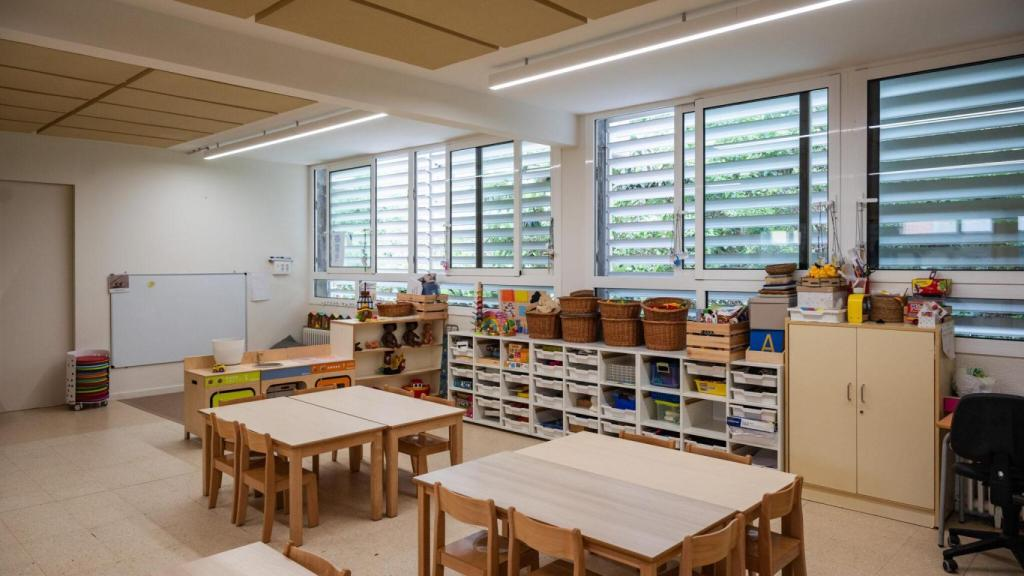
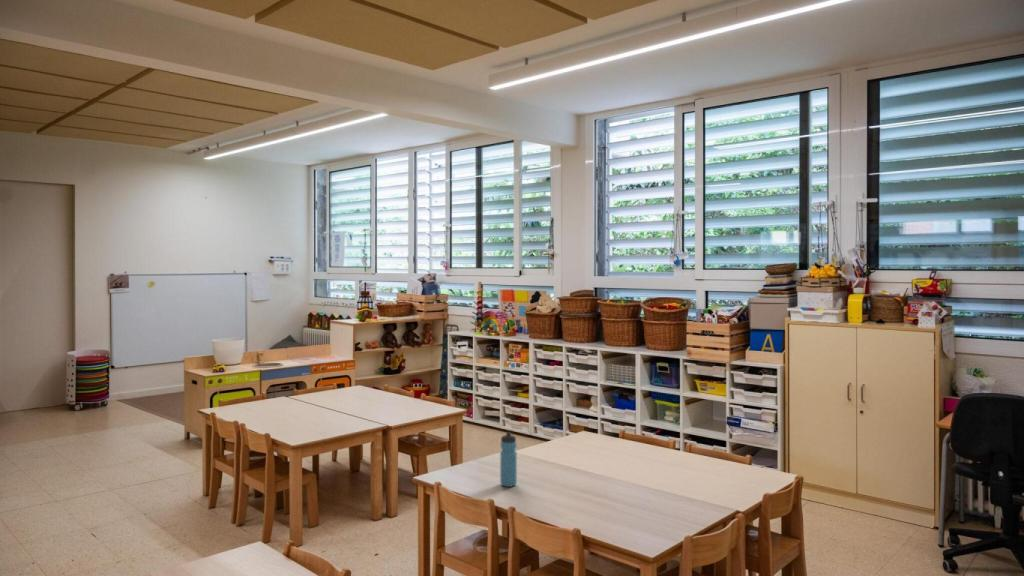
+ water bottle (508, 458)
